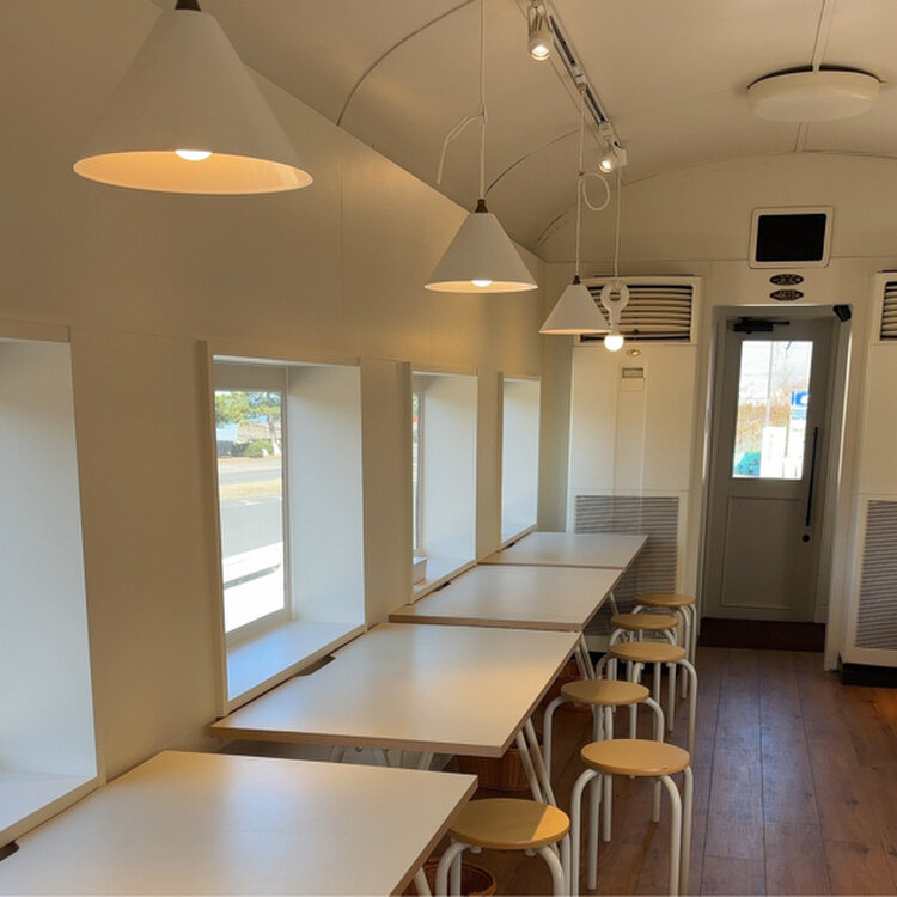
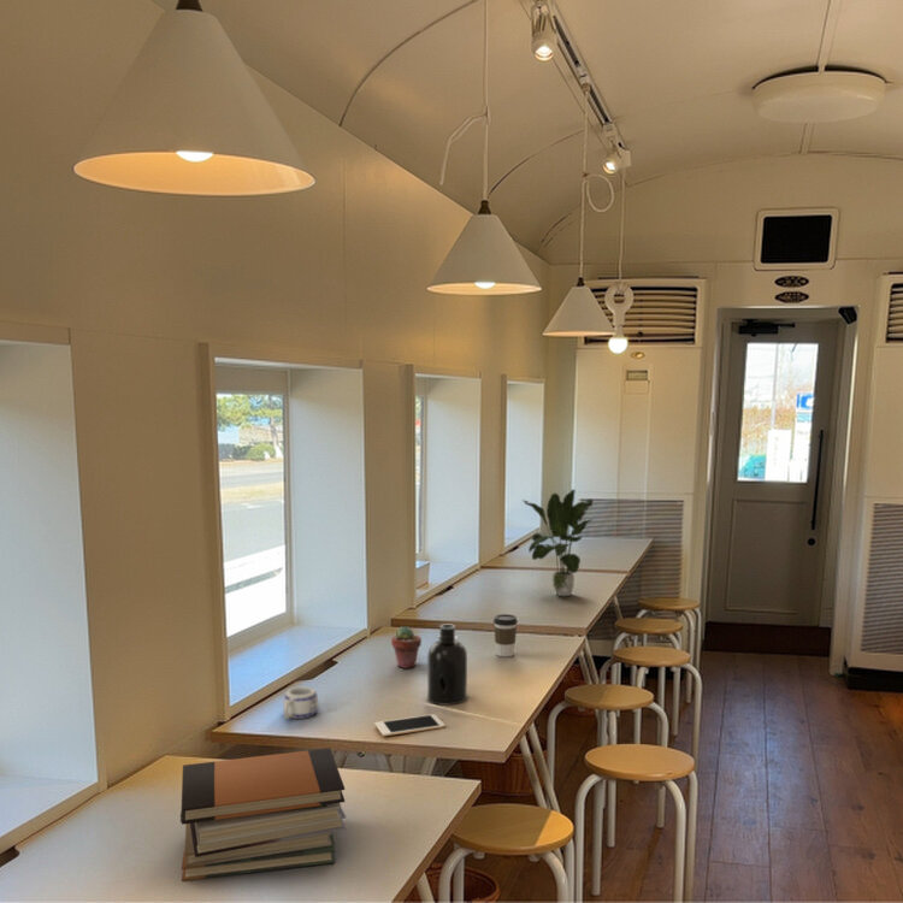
+ potted succulent (406, 645)
+ bottle (447, 662)
+ book stack (262, 811)
+ potted plant (557, 543)
+ mug (297, 703)
+ coffee cup (504, 635)
+ cell phone (409, 725)
